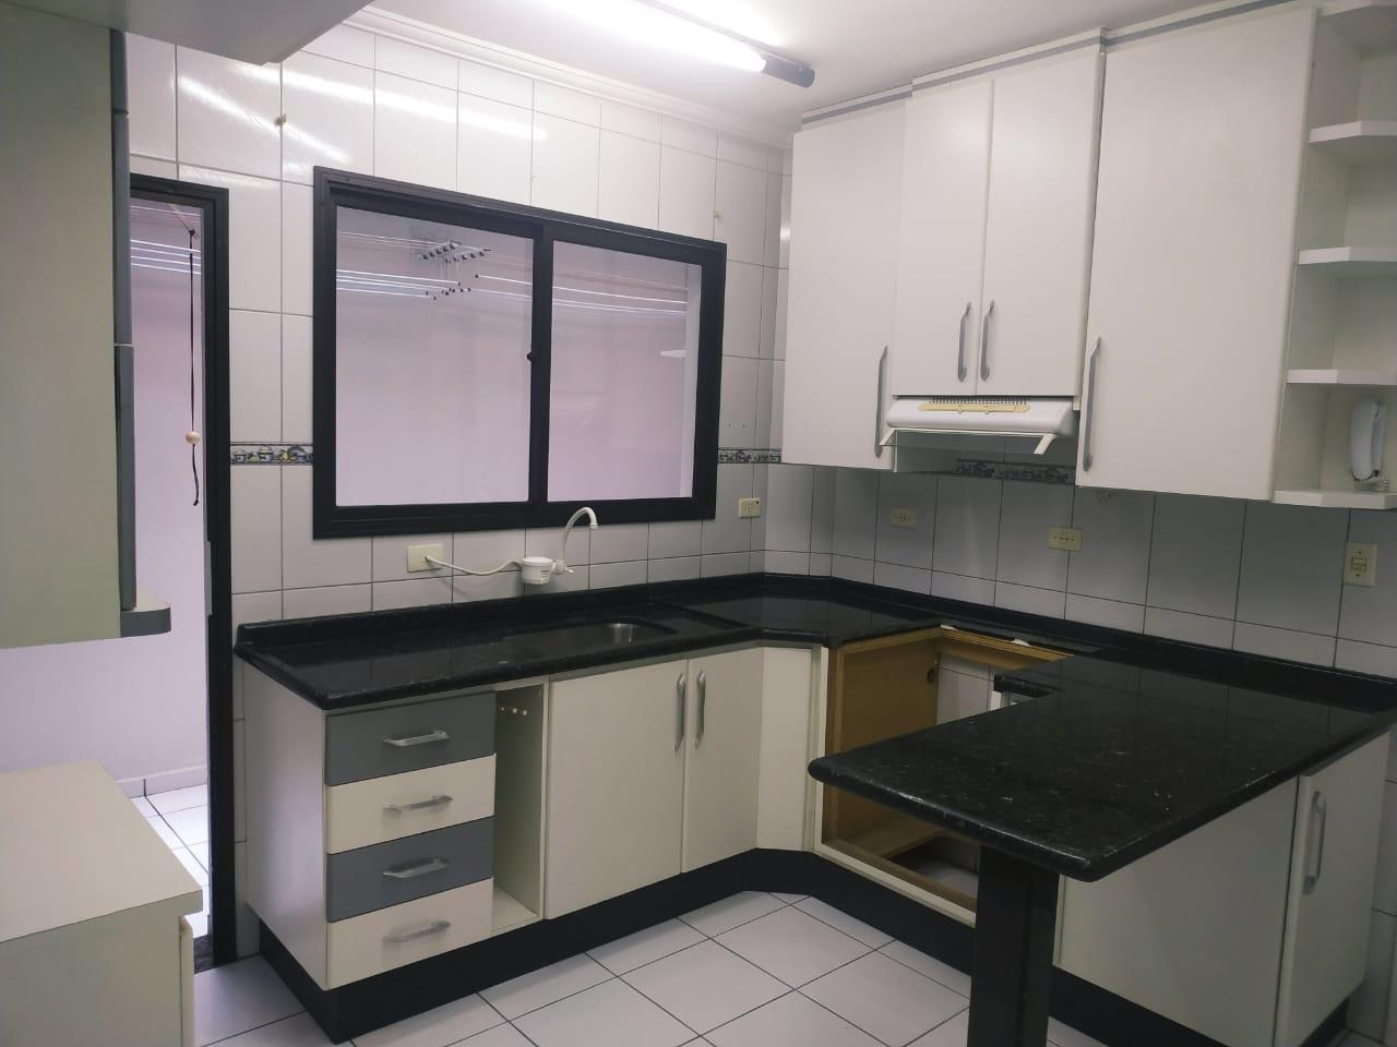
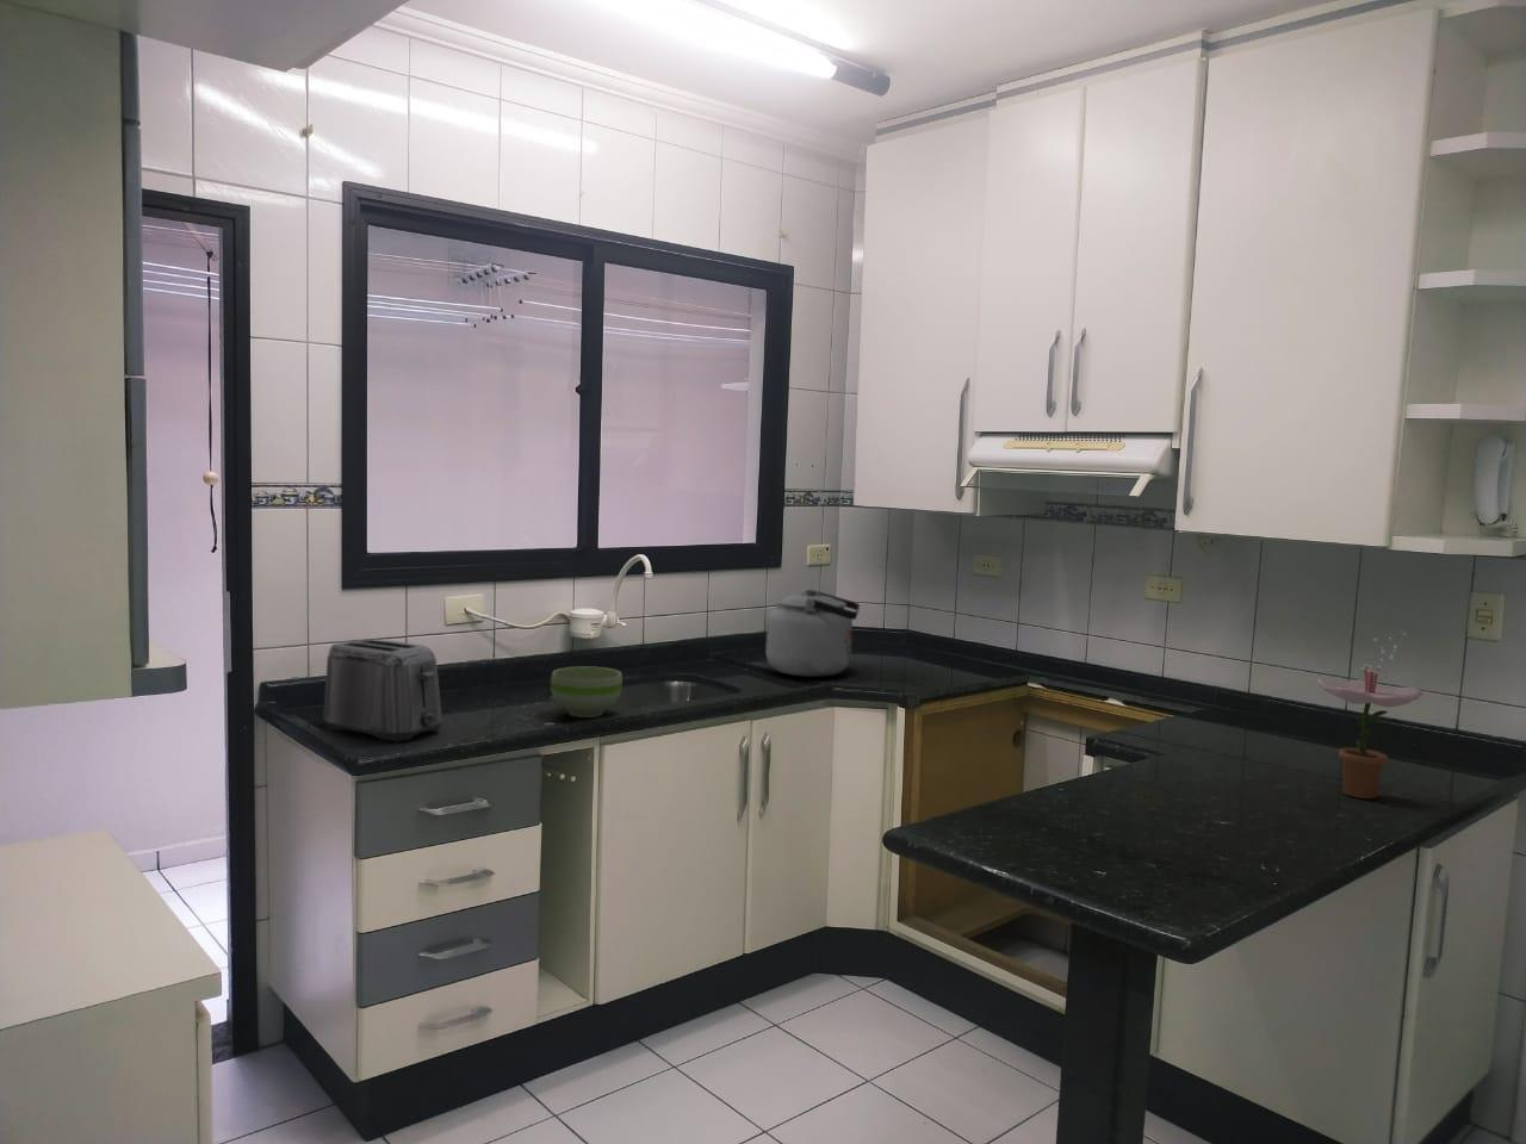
+ kettle (812, 630)
+ flower (1366, 713)
+ toaster (378, 686)
+ bowl (585, 692)
